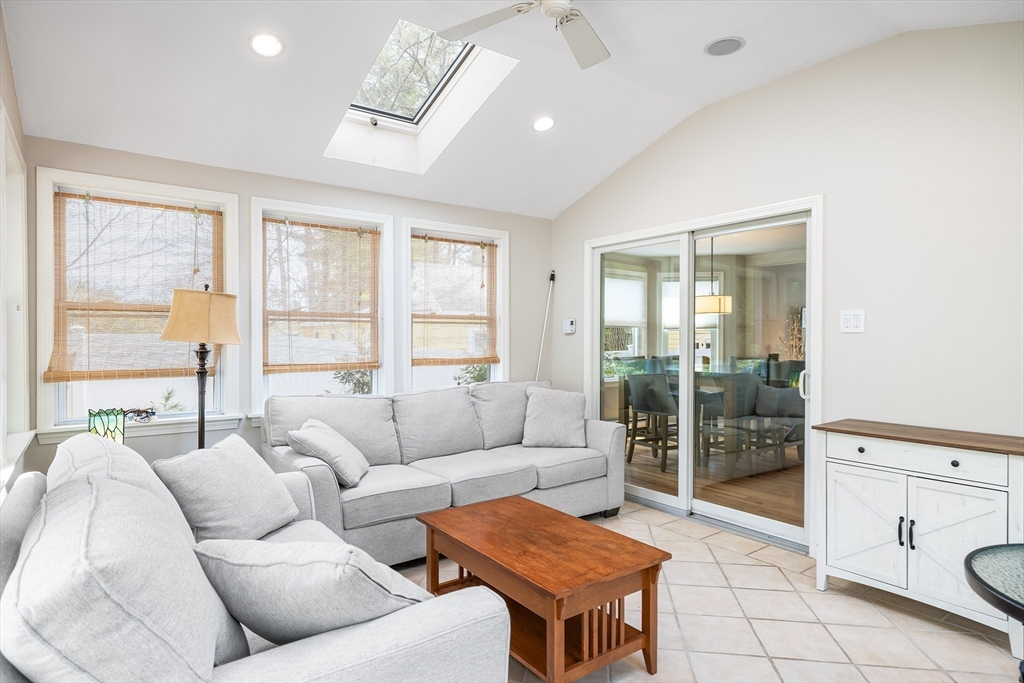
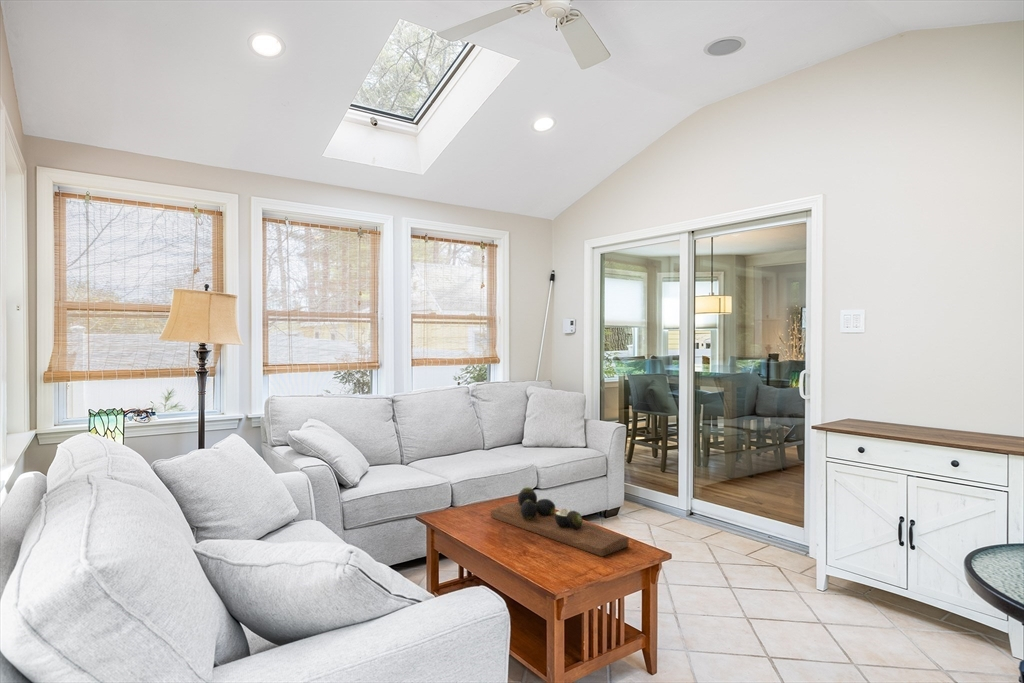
+ decorative tray (554, 513)
